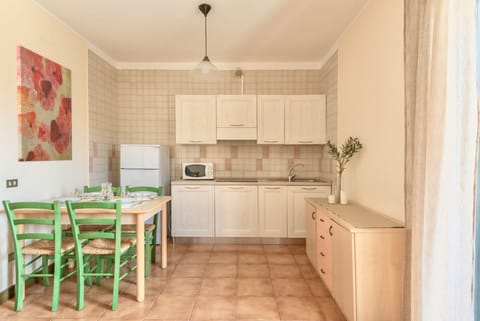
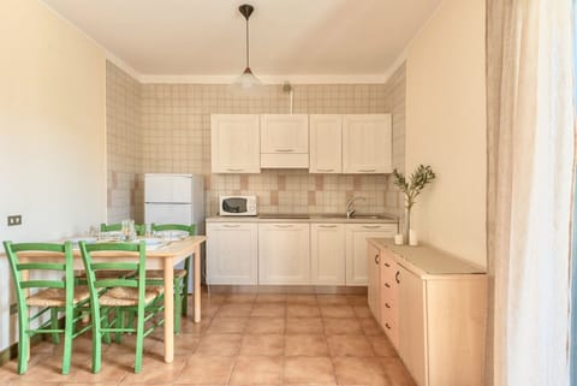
- wall art (48, 110)
